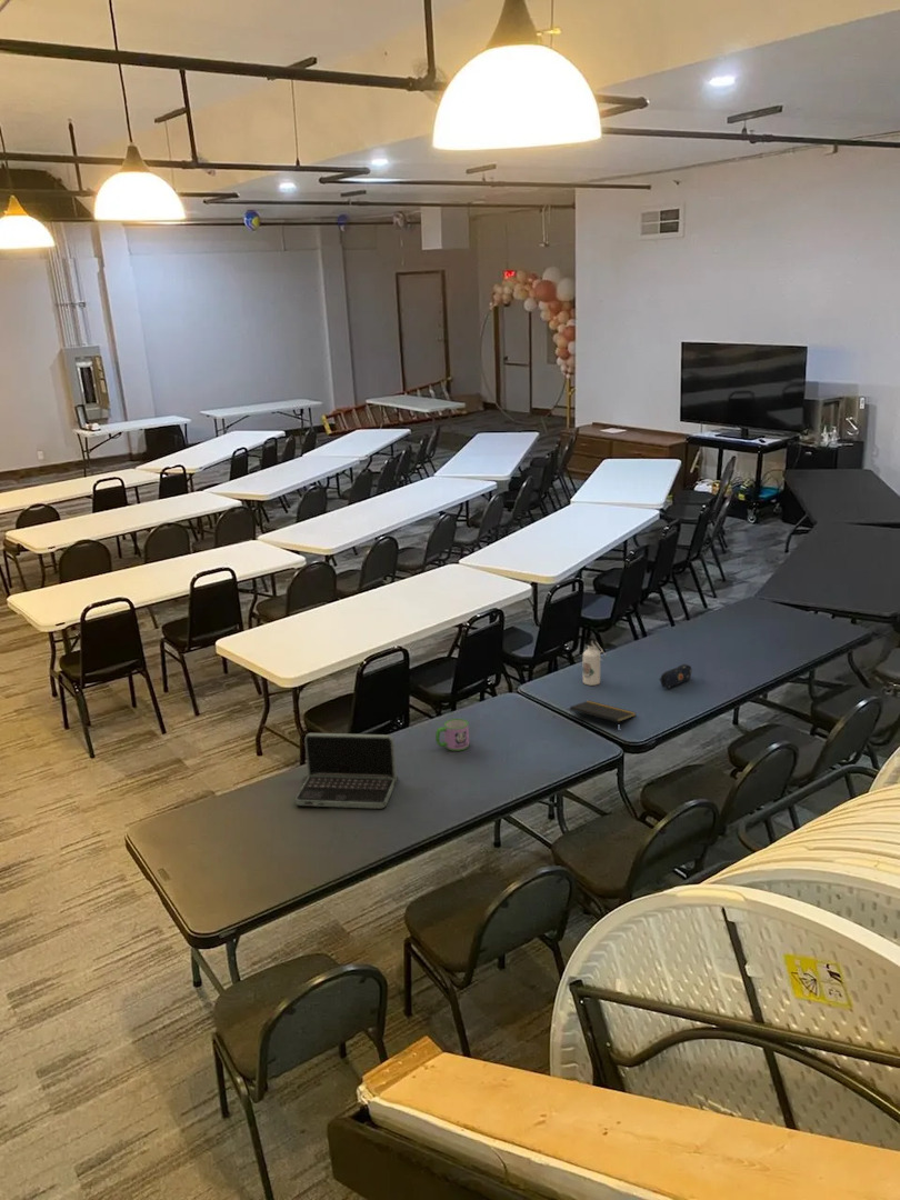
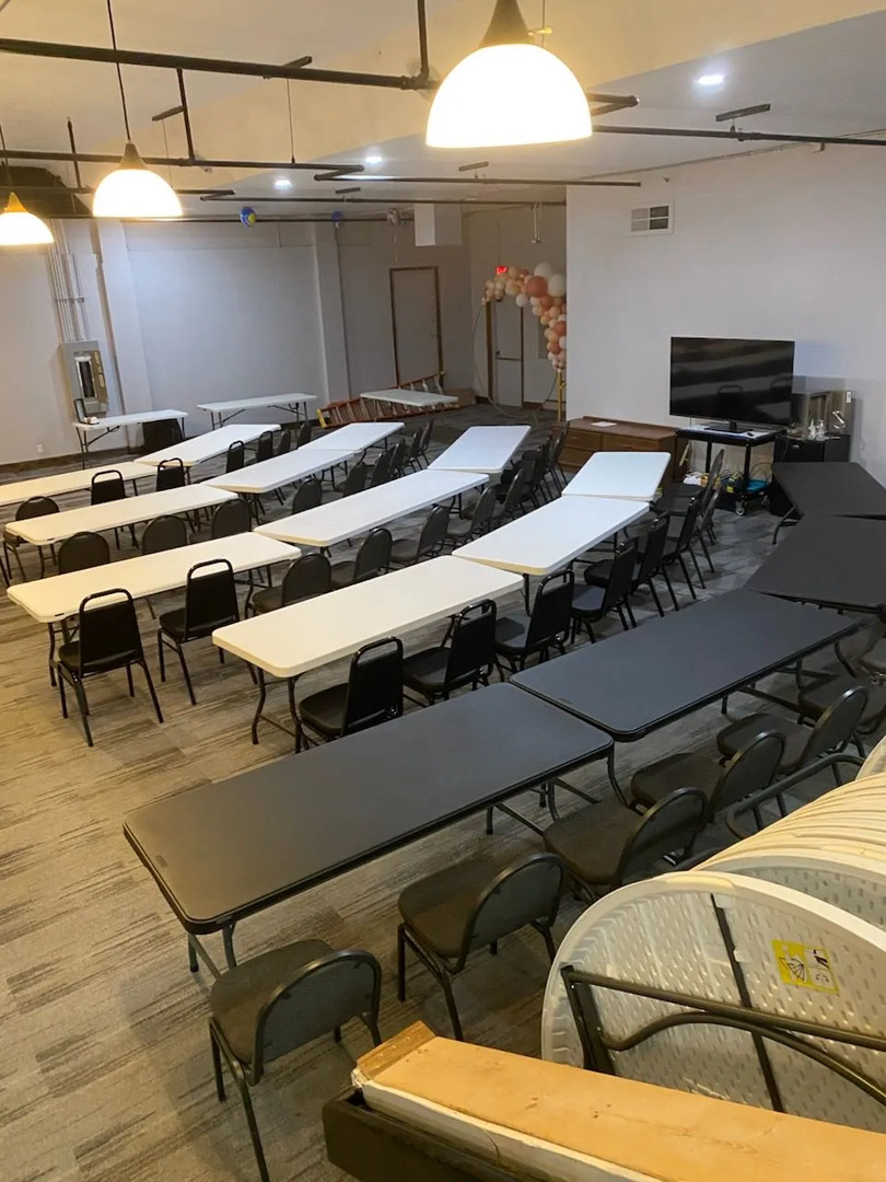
- notepad (602, 711)
- mug (451, 736)
- water bottle (594, 661)
- laptop (342, 767)
- pencil case (676, 676)
